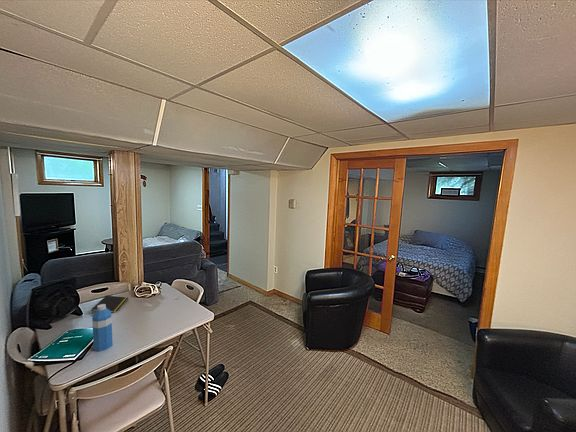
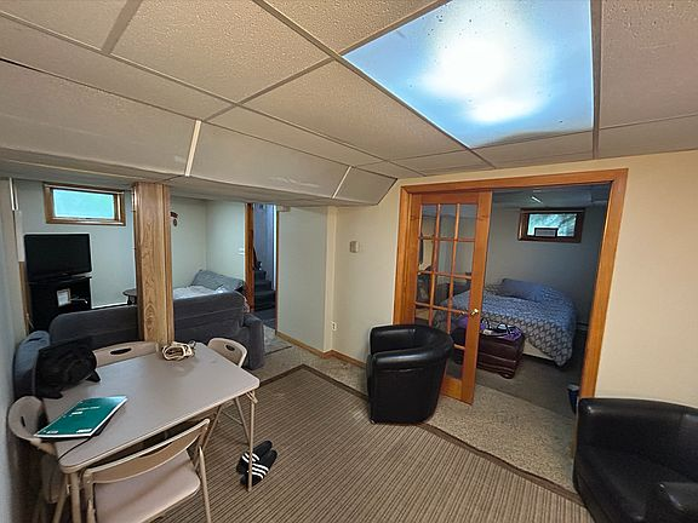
- notepad (111, 303)
- water bottle (102, 326)
